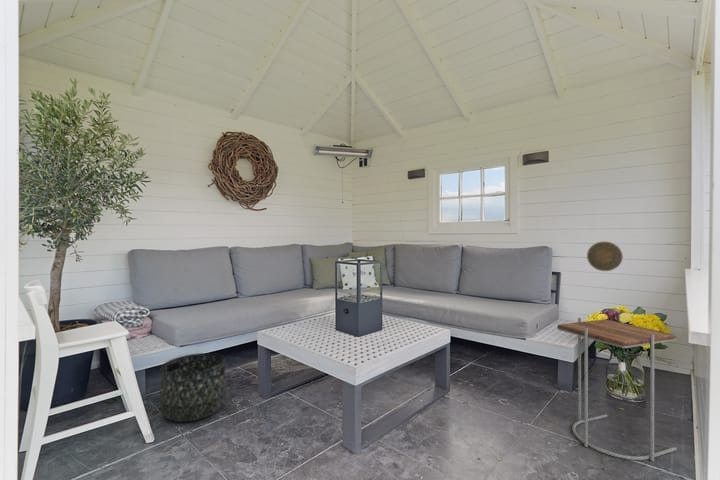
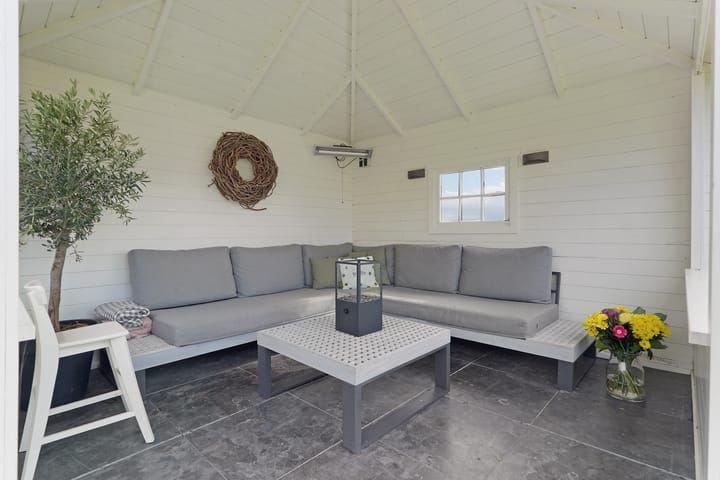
- decorative plate (604, 256)
- side table (587, 382)
- basket (194, 386)
